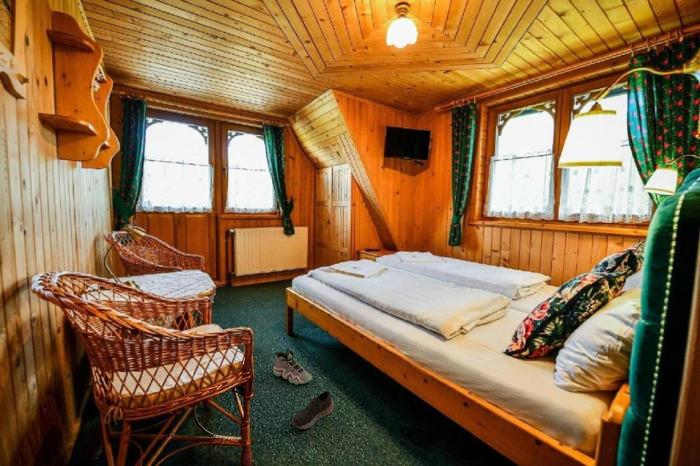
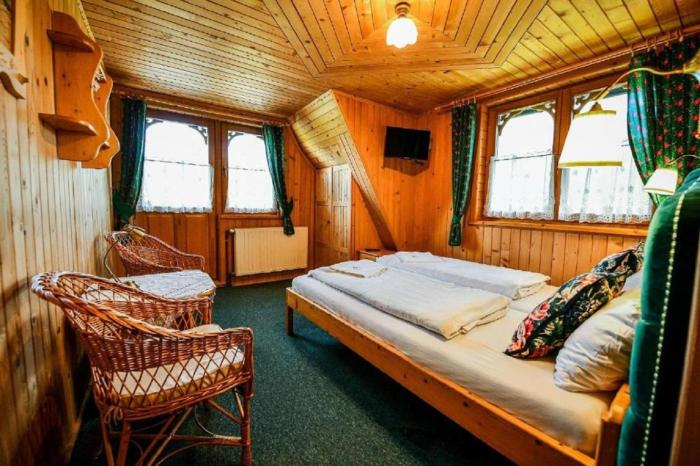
- shoe (313, 407)
- sneaker (291, 363)
